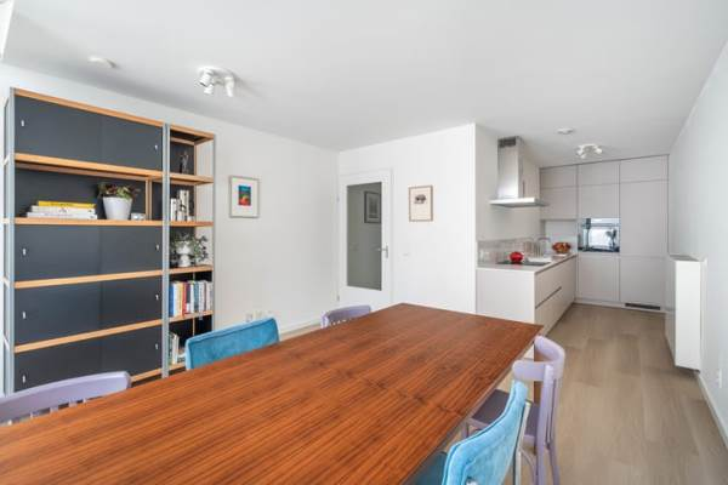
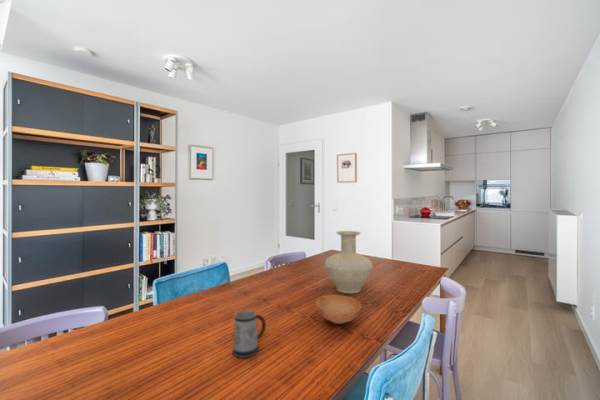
+ vase (348, 260)
+ mug (250, 330)
+ bowl (338, 311)
